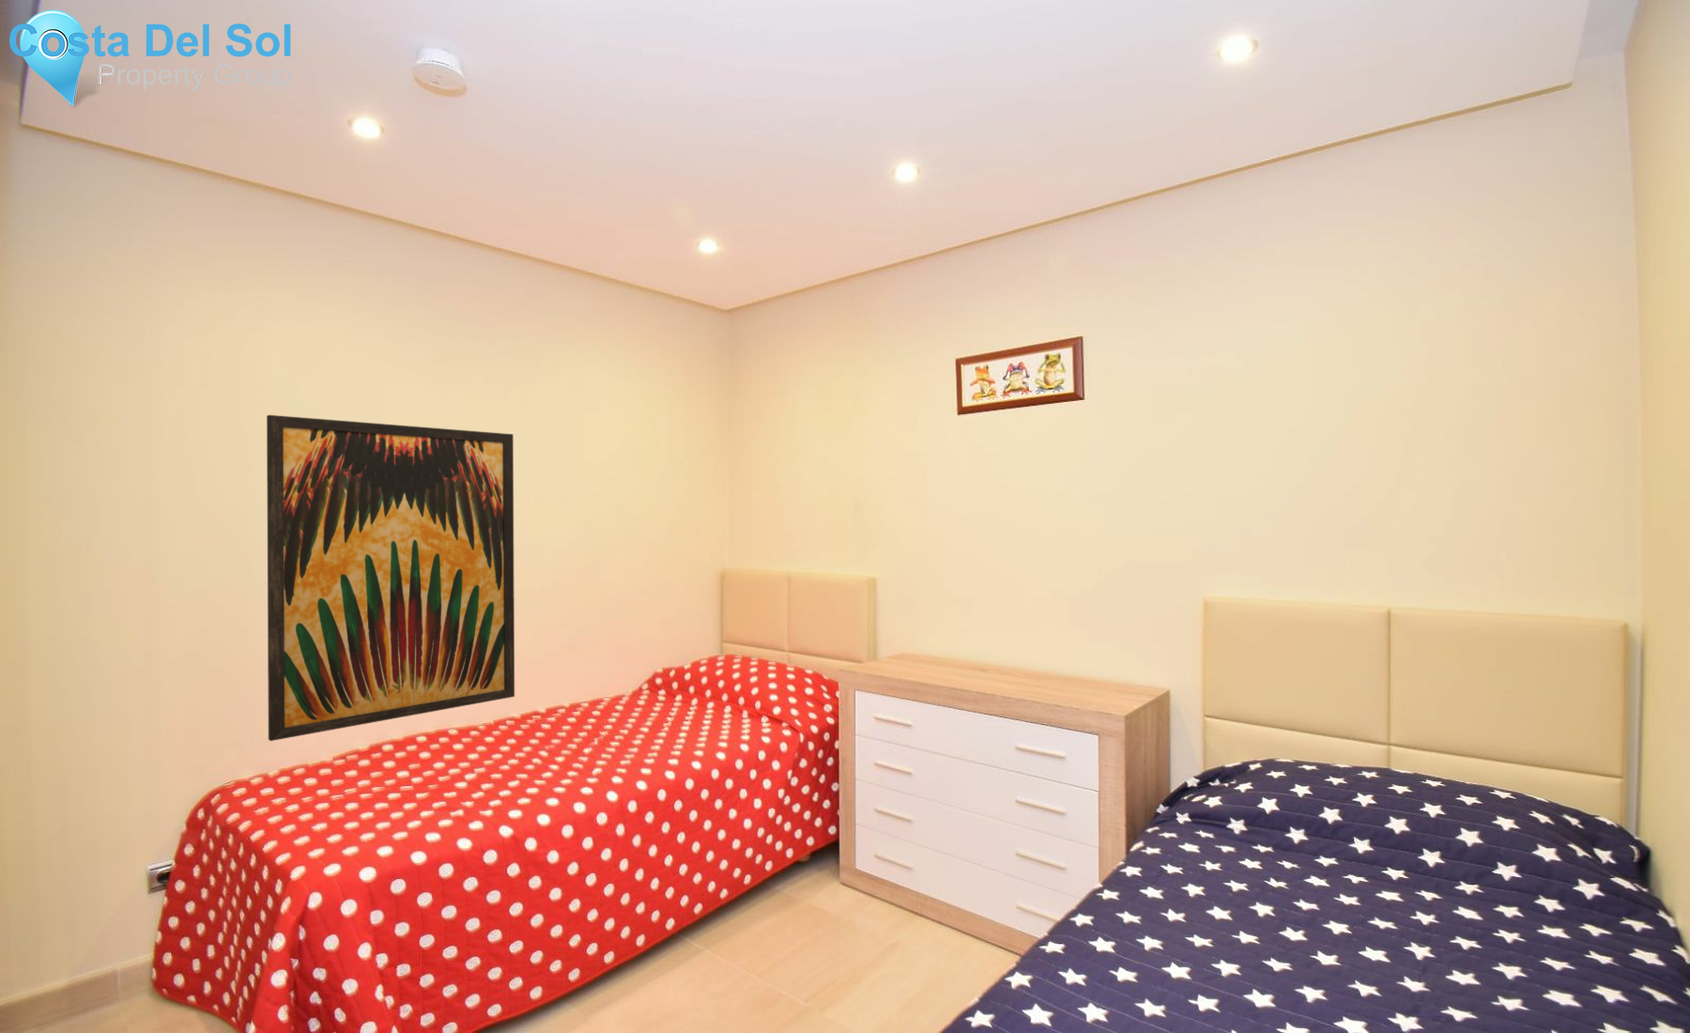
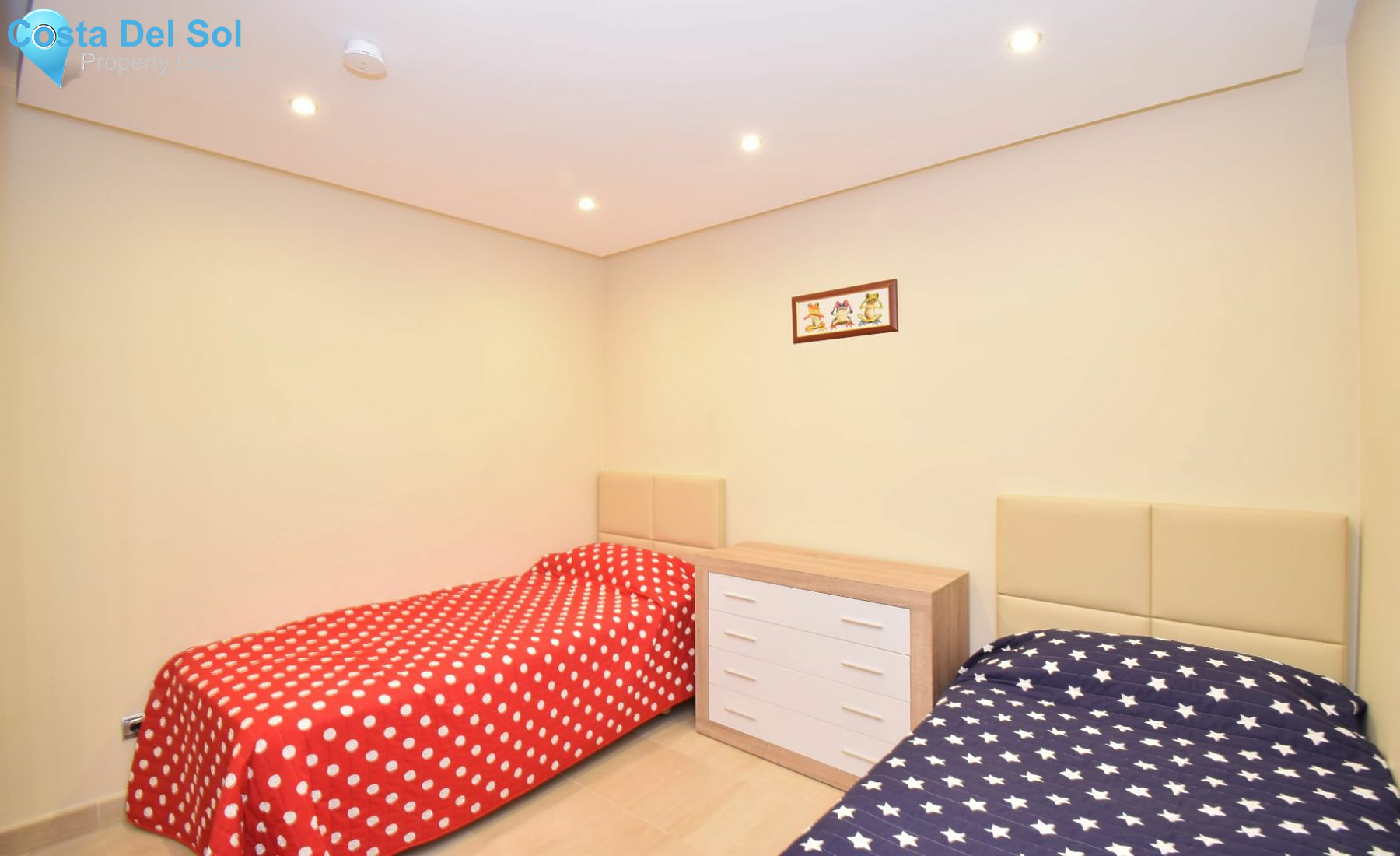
- wall art (403, 570)
